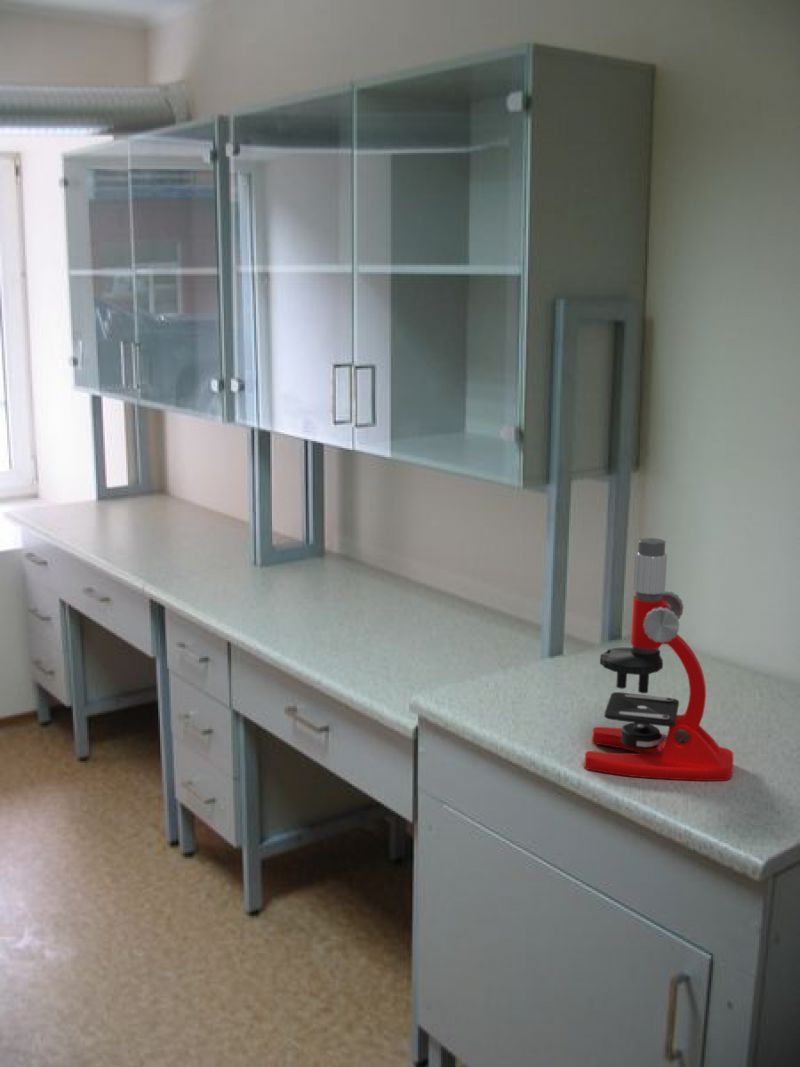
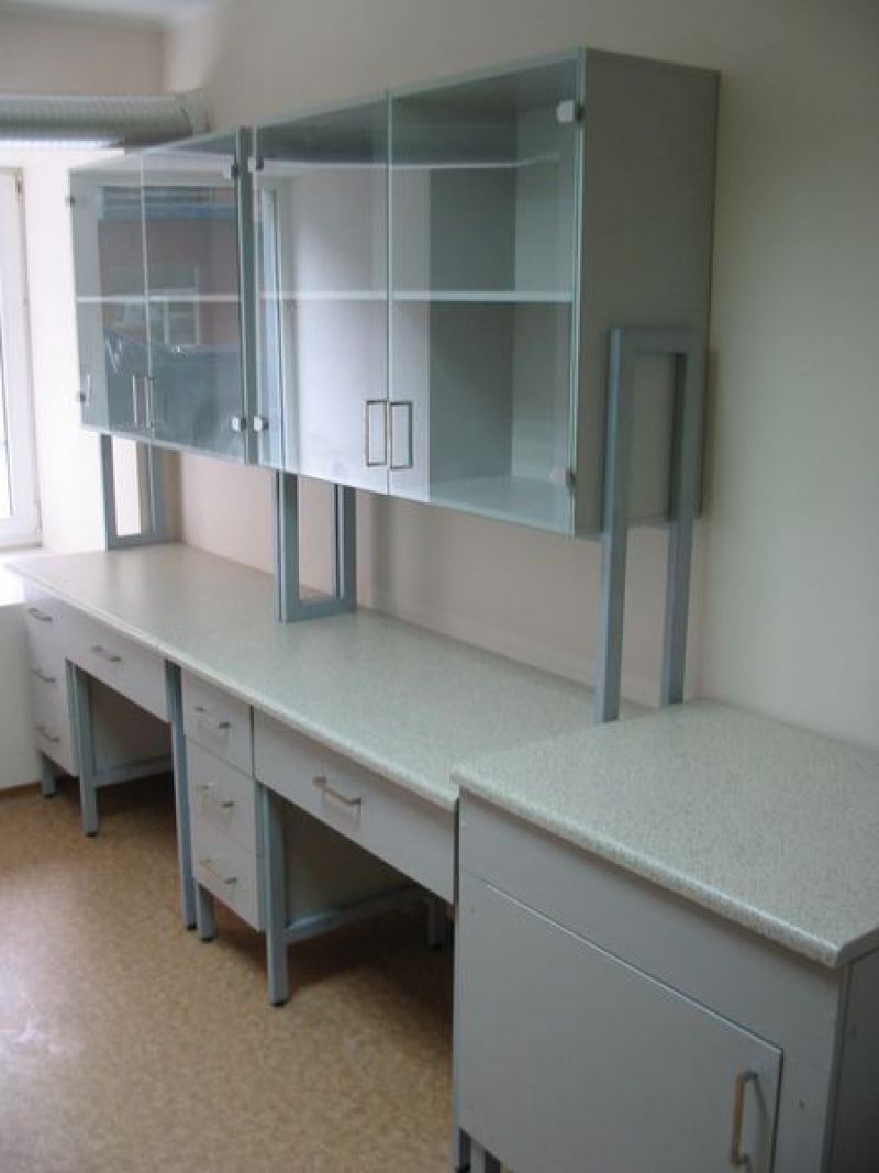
- microscope (656, 653)
